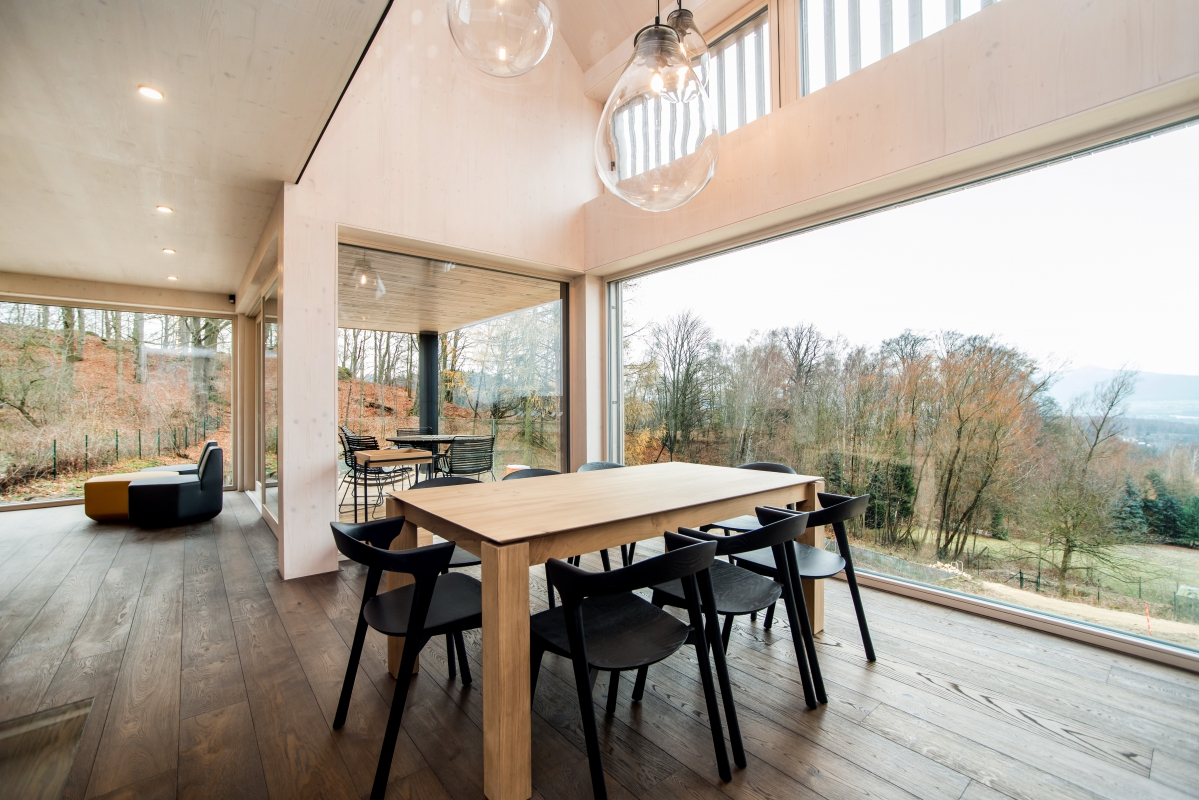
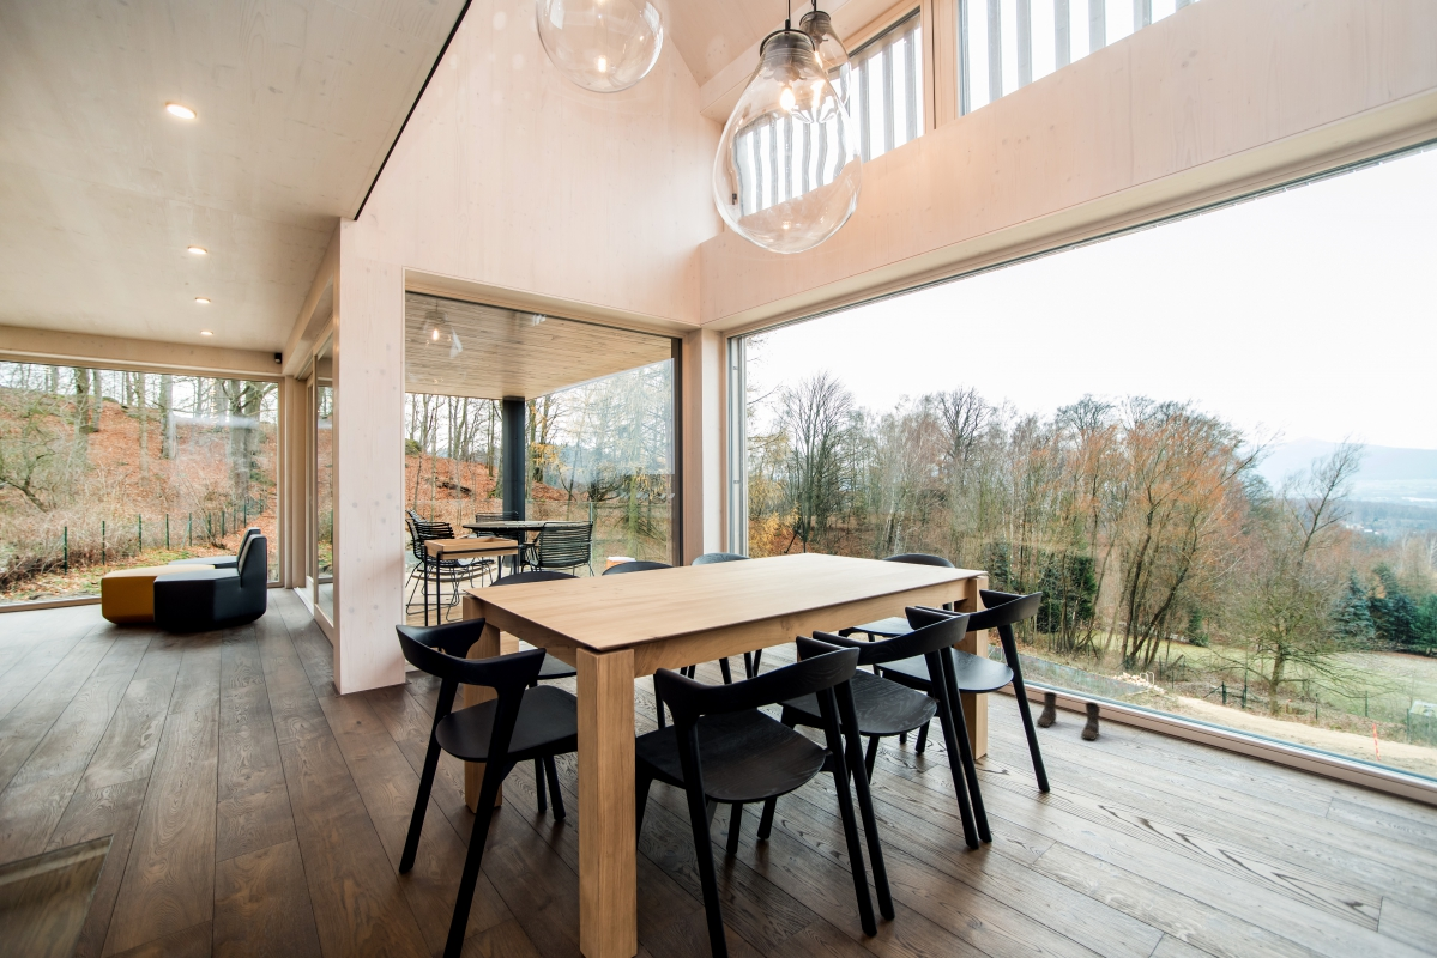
+ boots (1056, 715)
